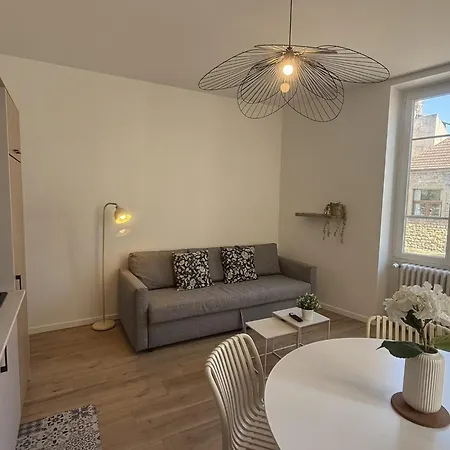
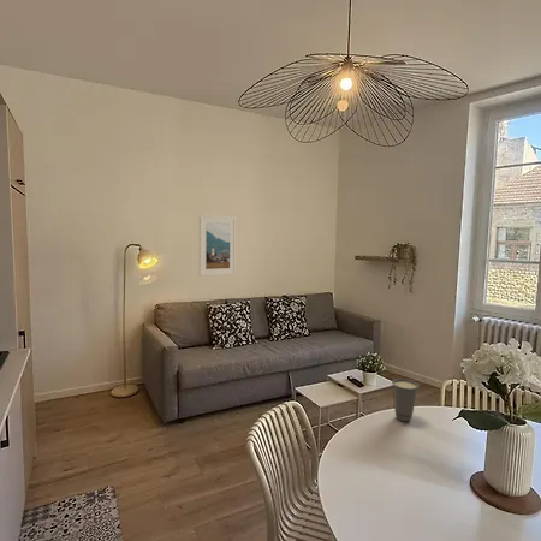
+ cup (404, 400)
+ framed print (218, 245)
